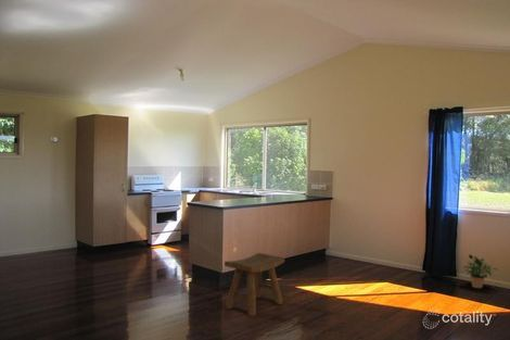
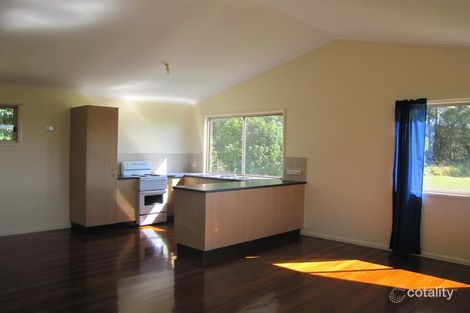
- stool (254, 282)
- potted plant (480, 270)
